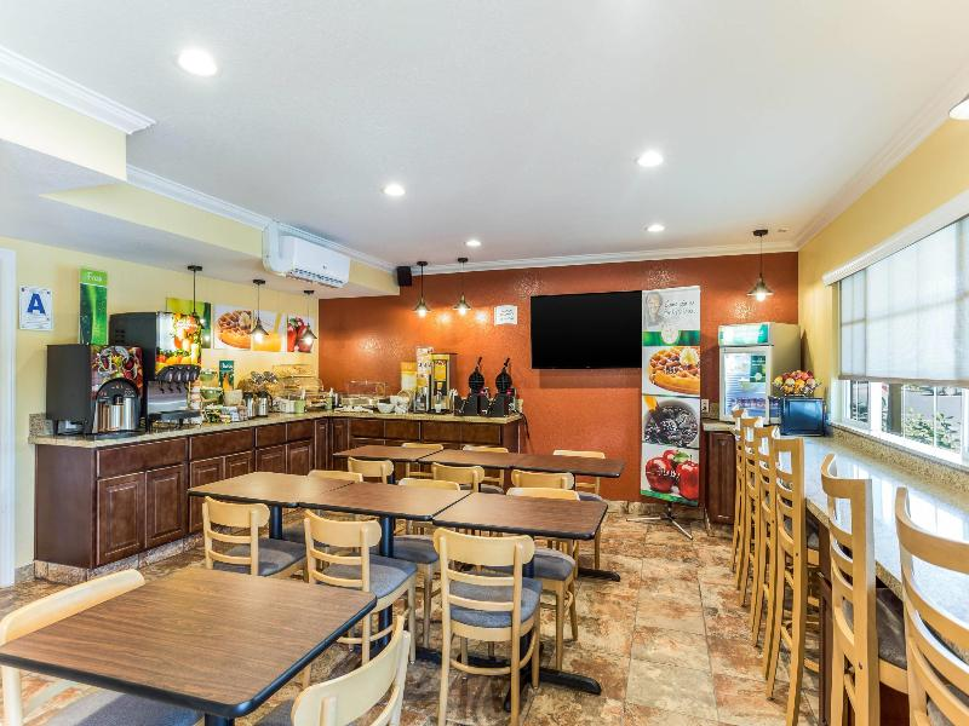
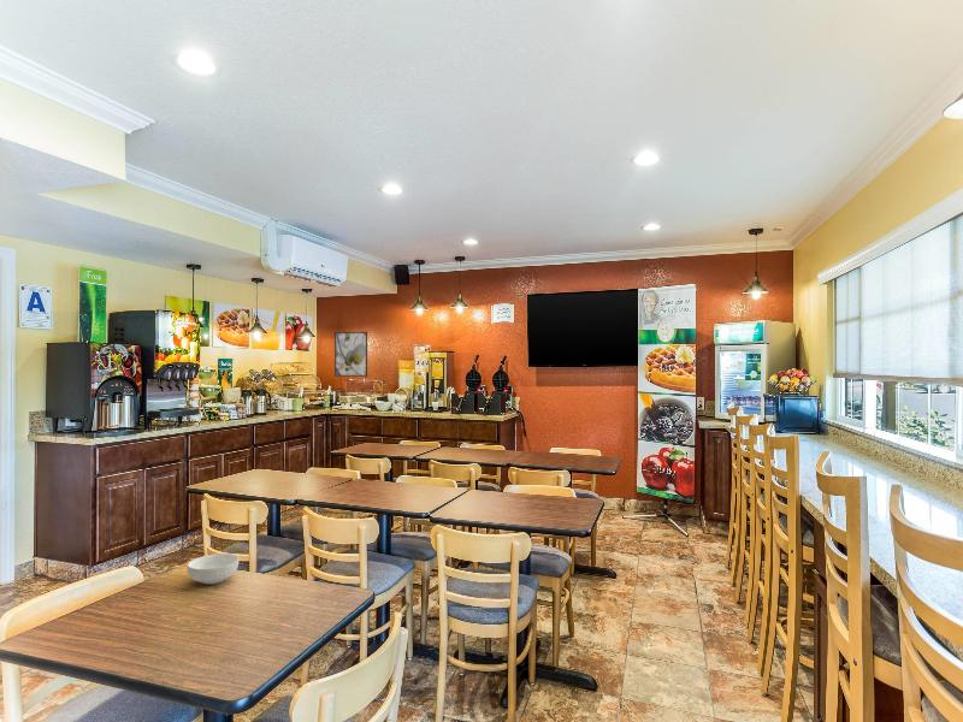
+ cereal bowl (213, 569)
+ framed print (350, 354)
